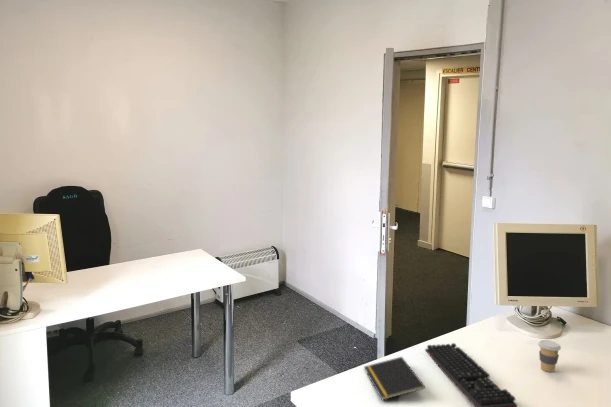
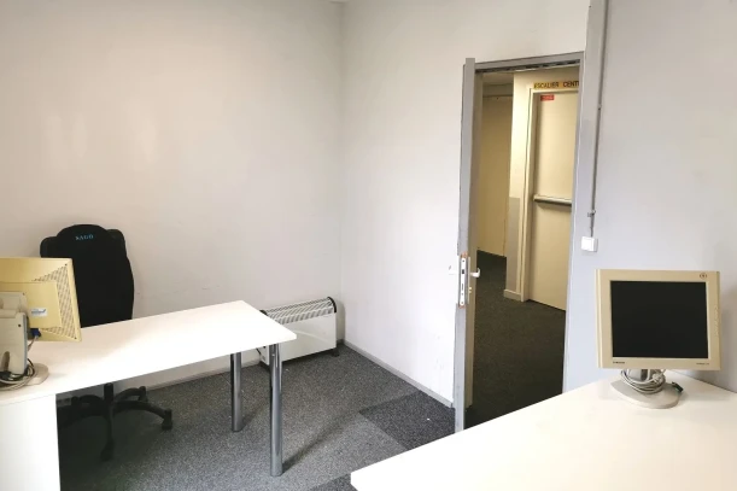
- notepad (392, 376)
- coffee cup (548, 356)
- keyboard (465, 372)
